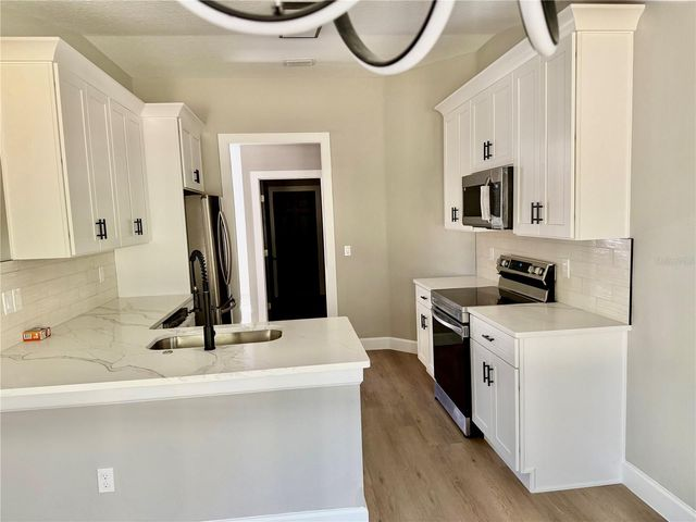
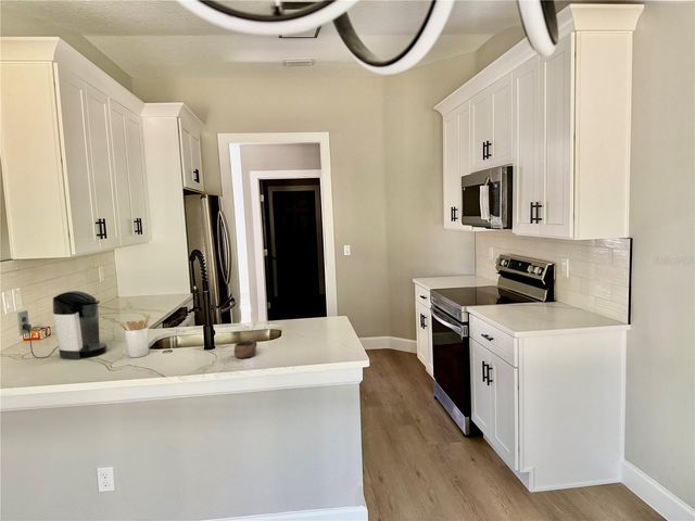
+ cup (248, 348)
+ coffee maker (70, 325)
+ utensil holder (137, 335)
